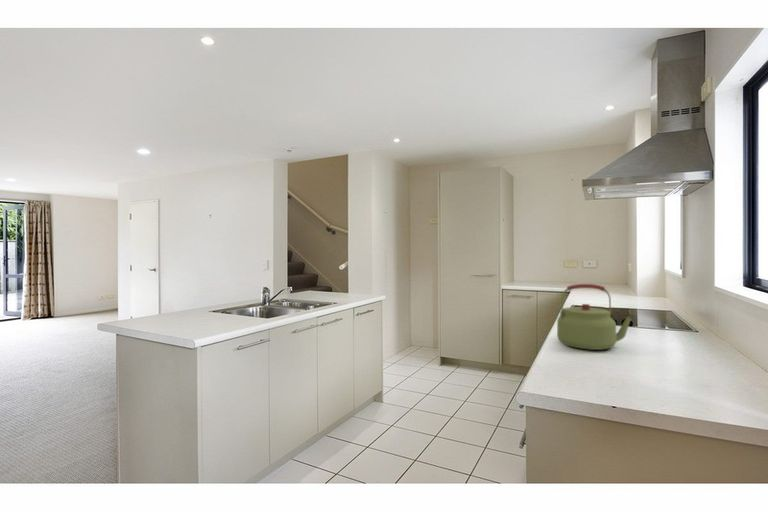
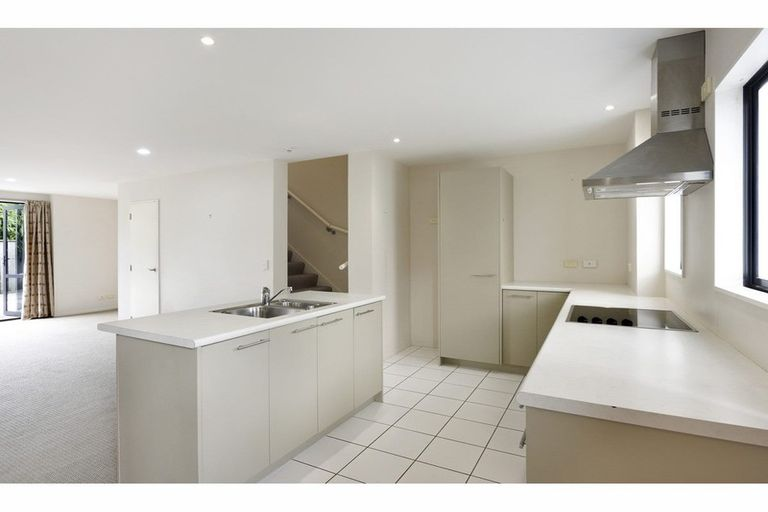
- kettle (594, 314)
